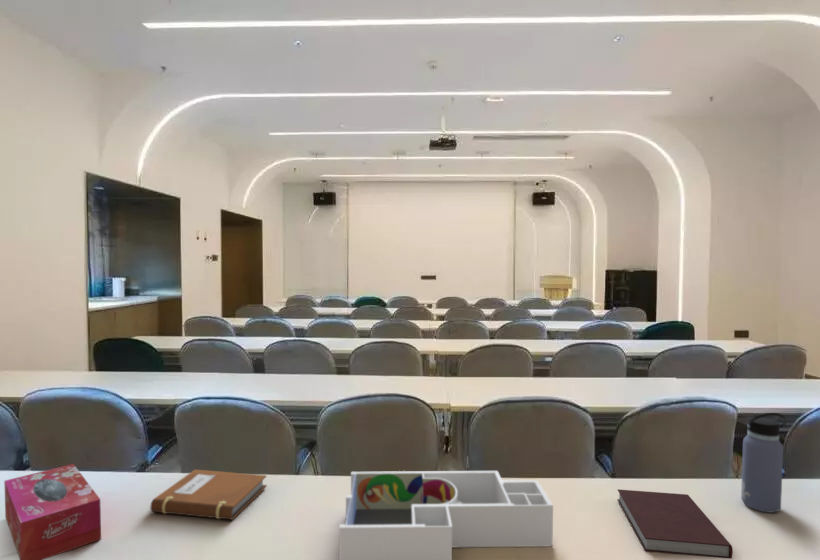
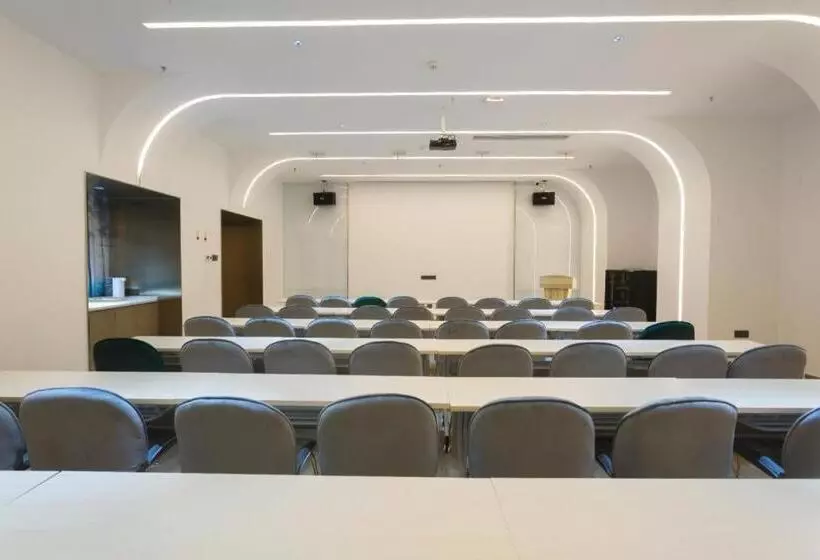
- water bottle (763, 457)
- notebook (209, 493)
- desk organizer (446, 515)
- tissue box (50, 508)
- notebook (668, 520)
